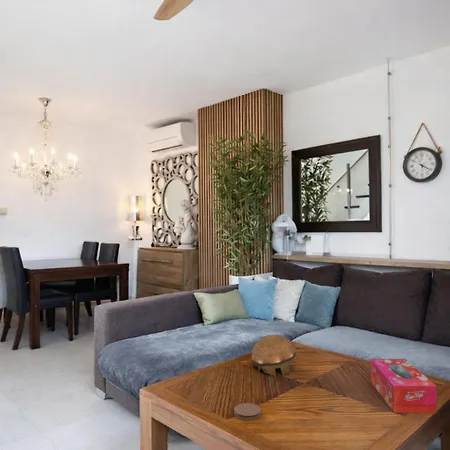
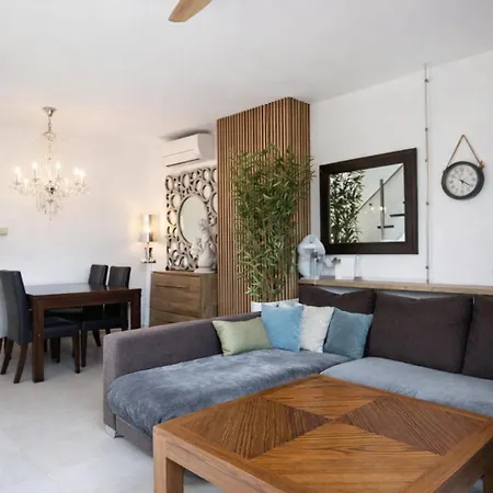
- coaster (247, 411)
- tissue box (400, 383)
- decorative bowl (274, 352)
